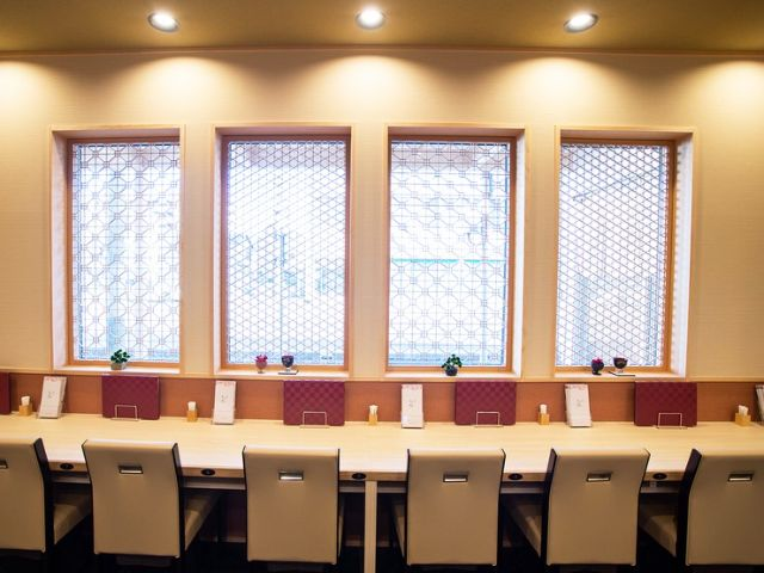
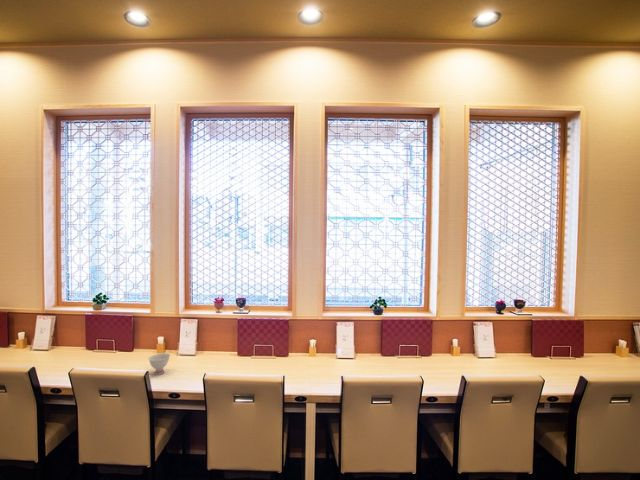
+ teacup (160, 364)
